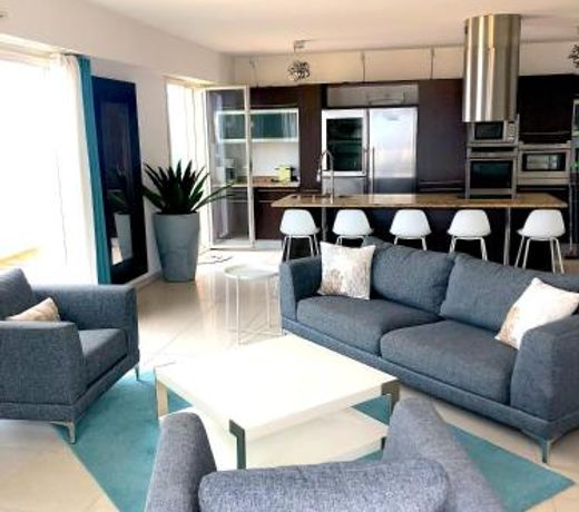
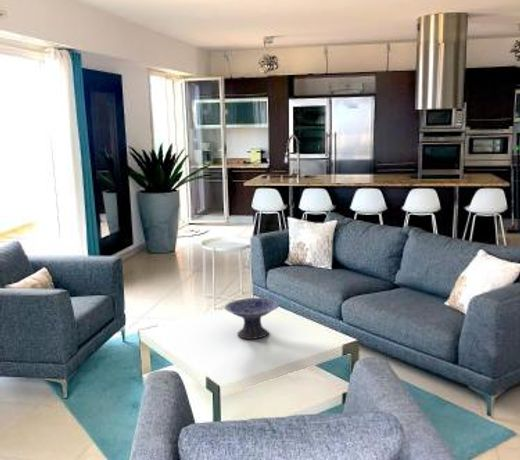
+ decorative bowl (252, 319)
